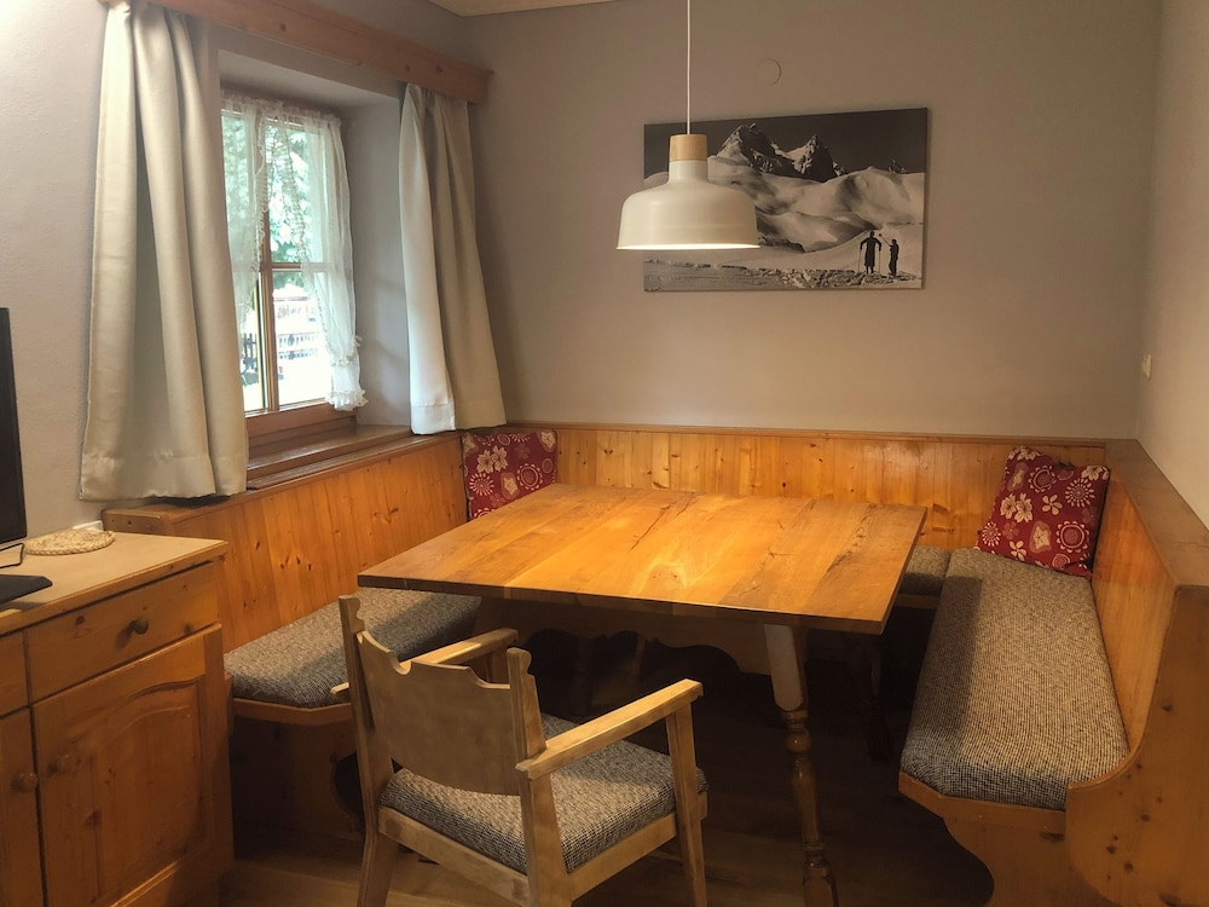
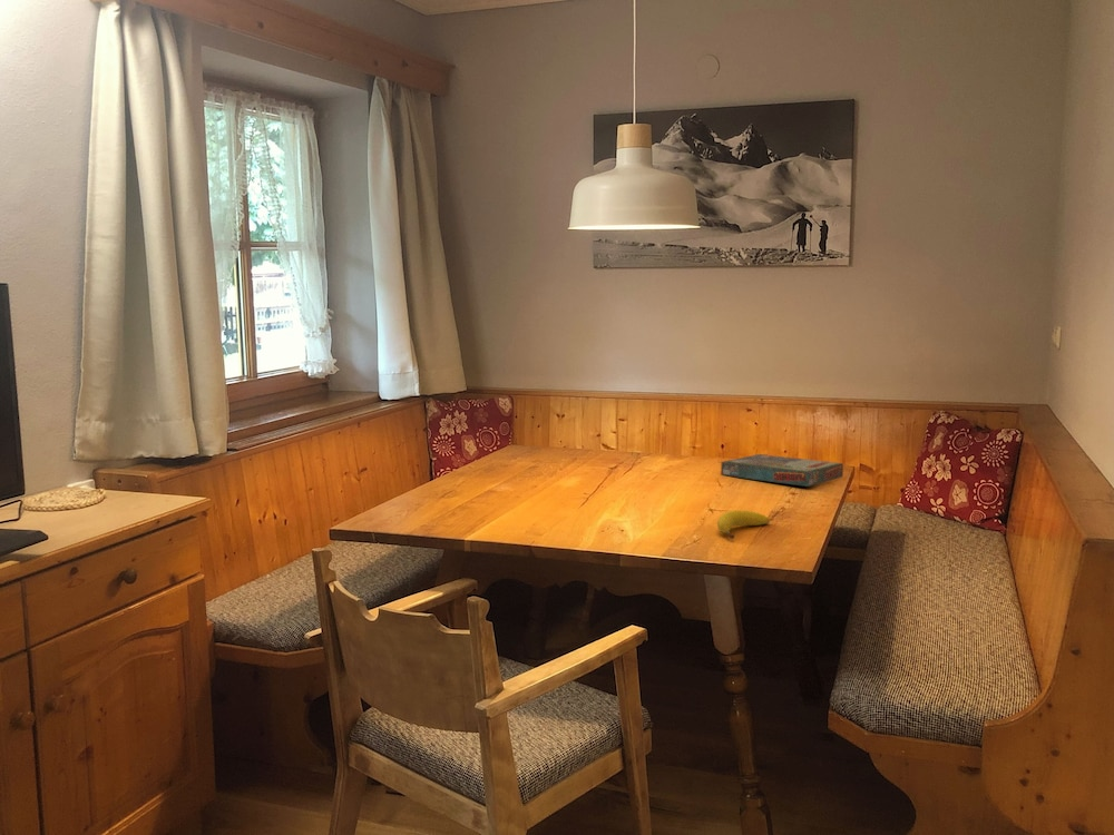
+ board game (781, 469)
+ fruit (740, 520)
